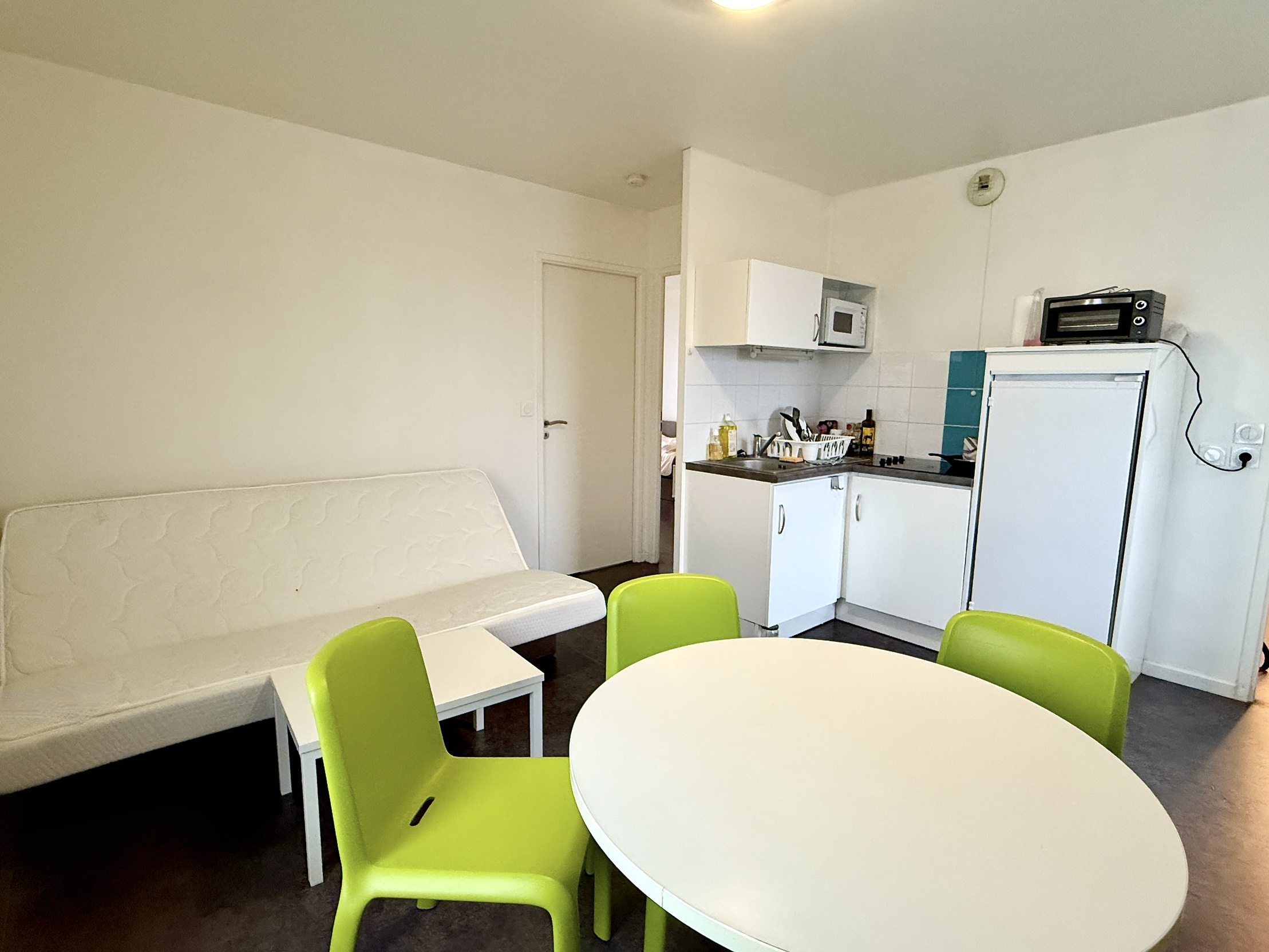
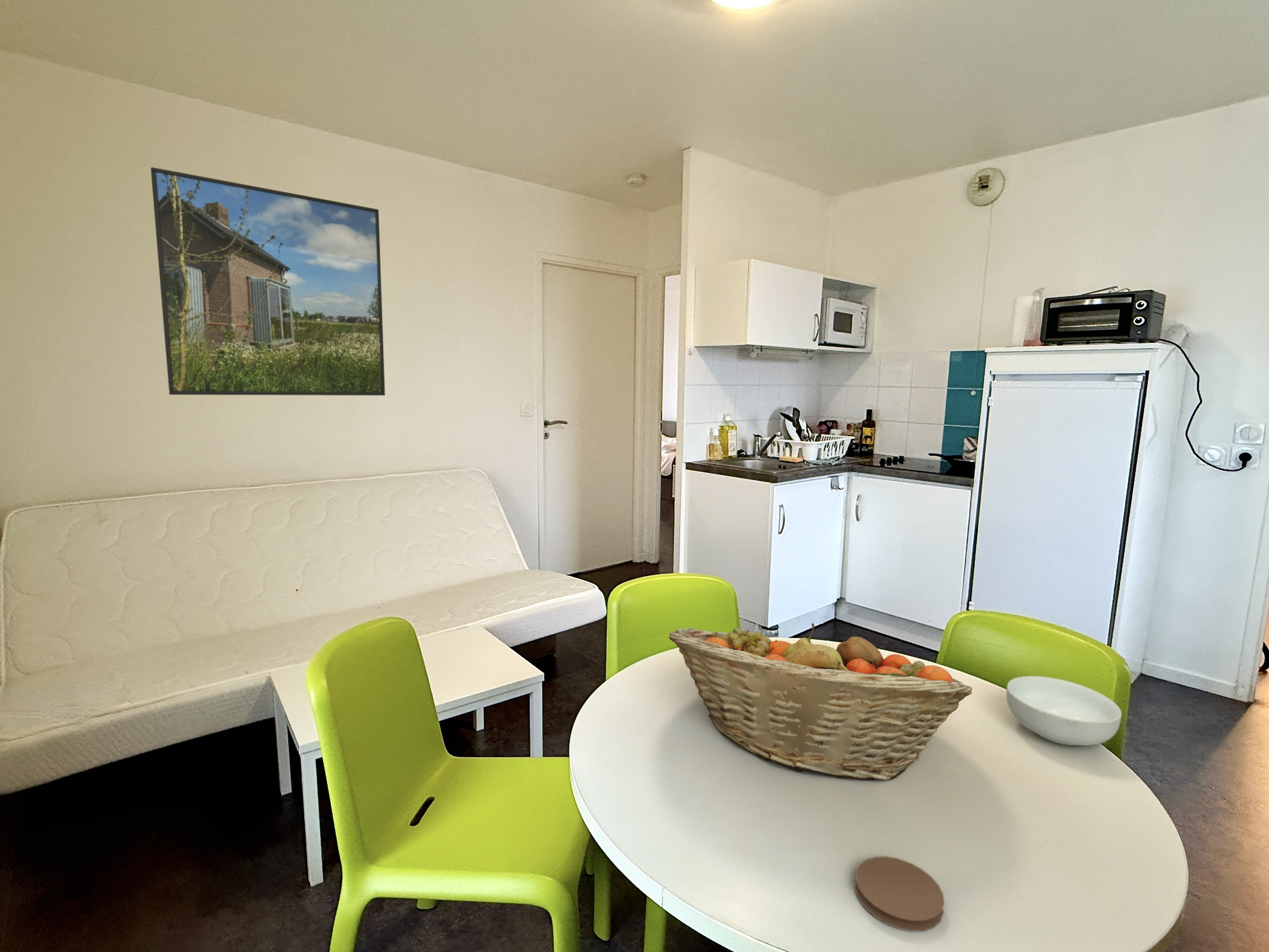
+ cereal bowl (1060, 715)
+ coaster (898, 891)
+ fruit basket (808, 679)
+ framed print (282, 295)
